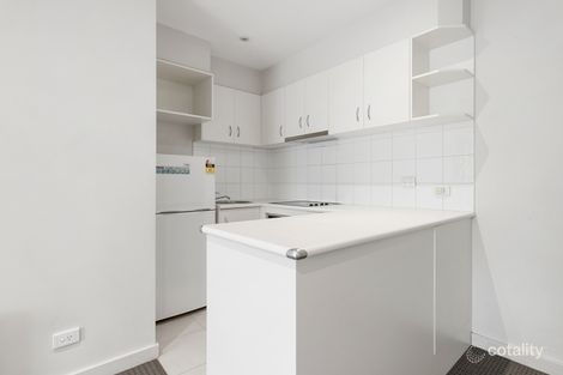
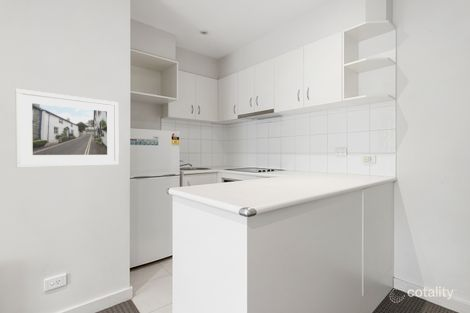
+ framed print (72, 131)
